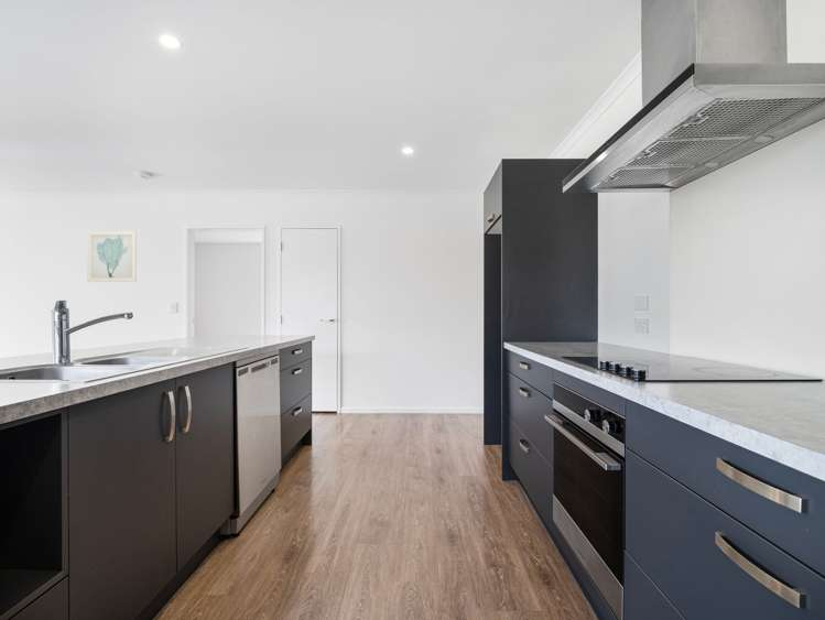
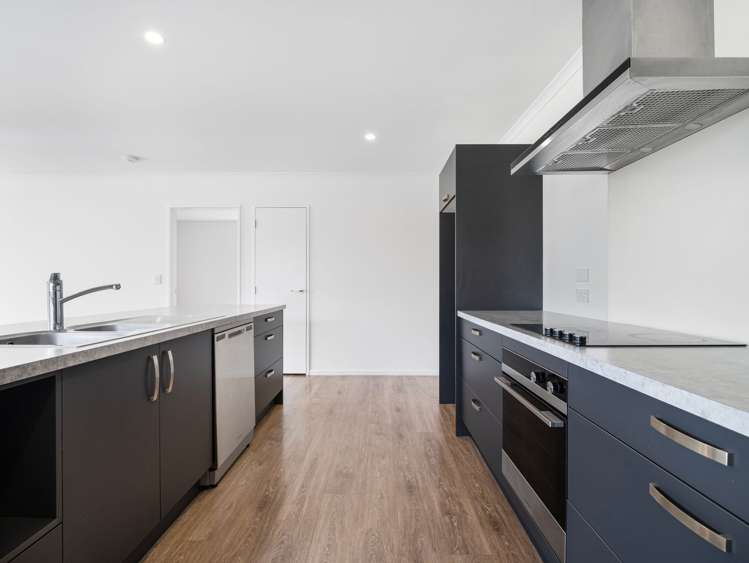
- wall art (111, 255)
